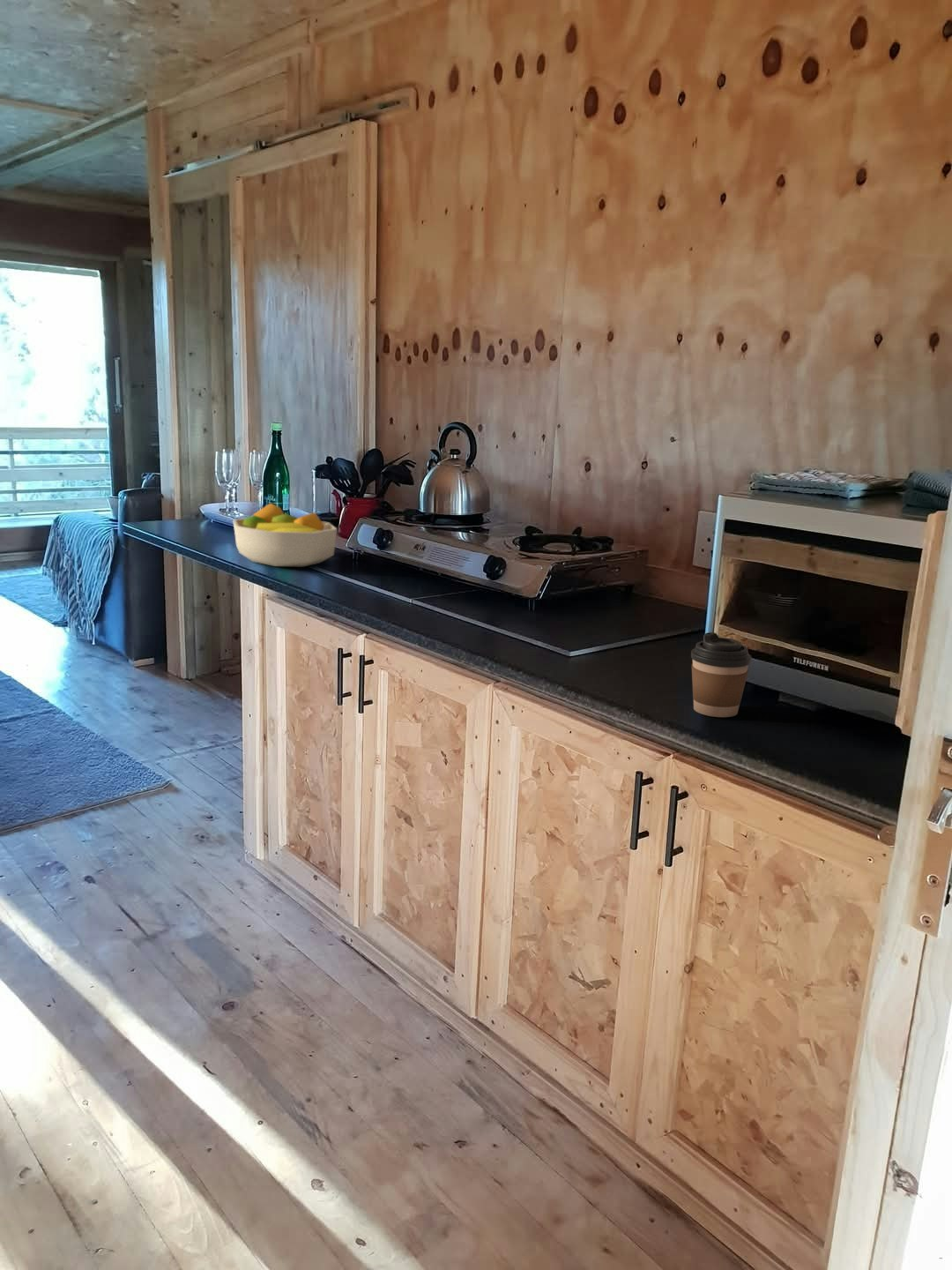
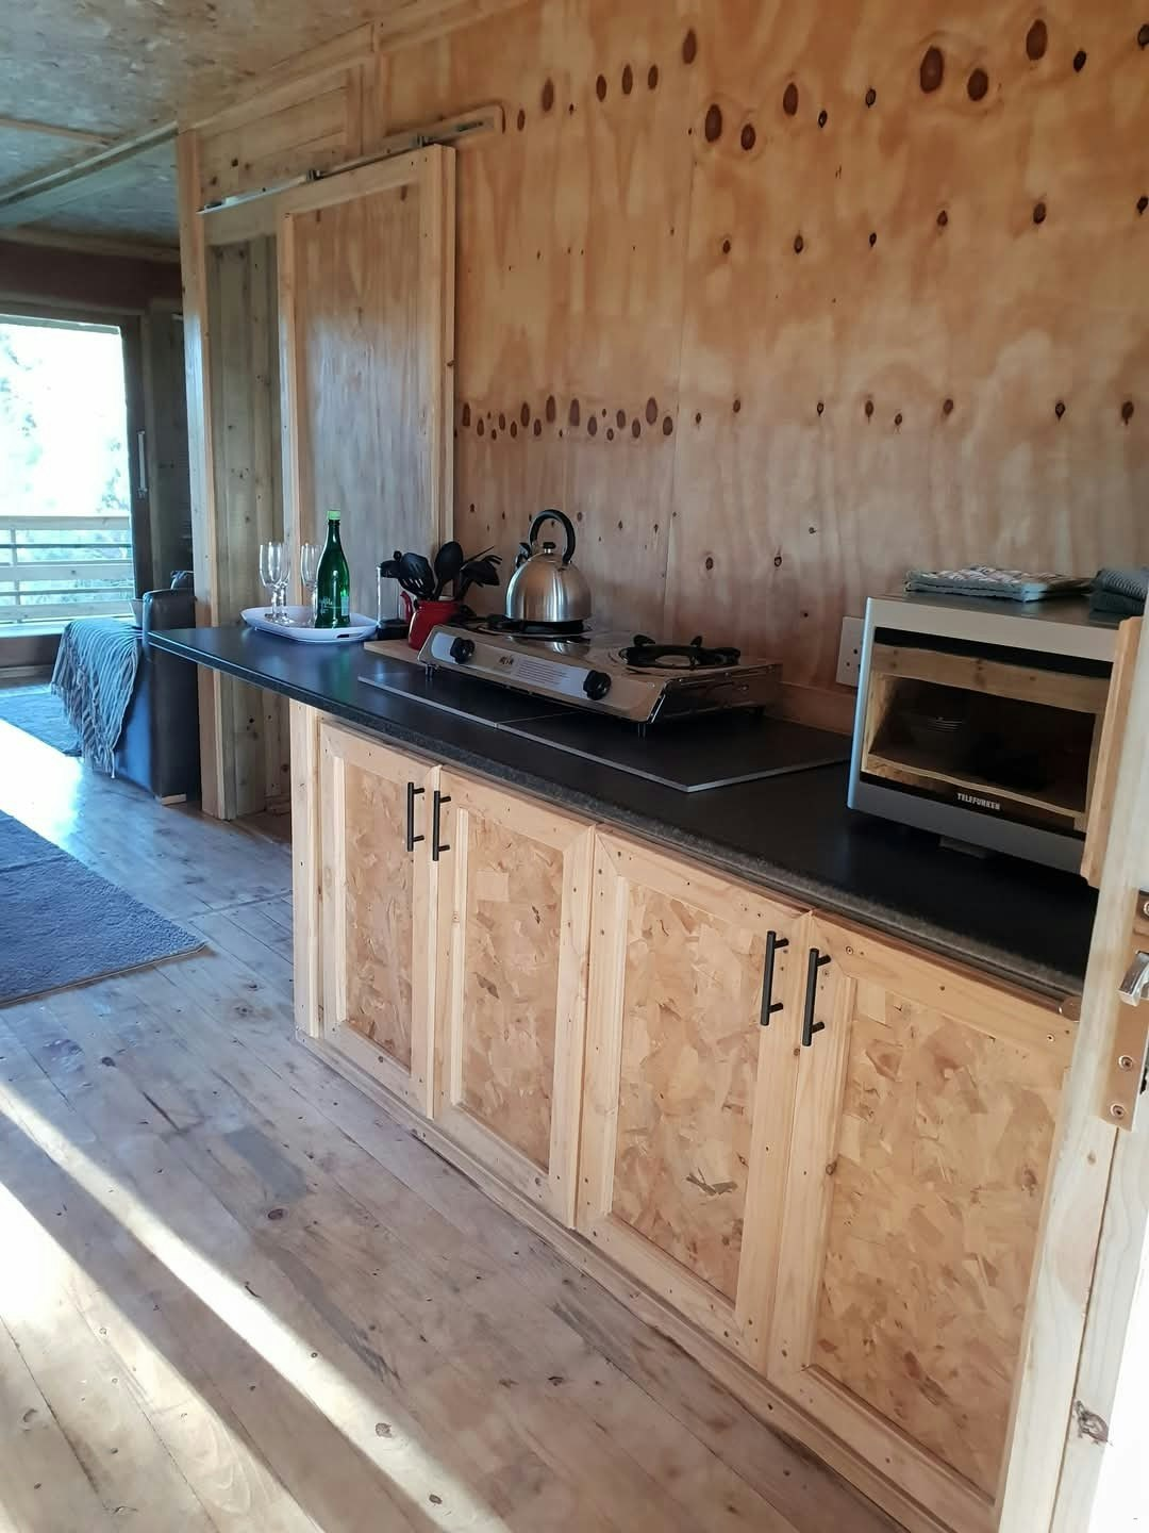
- fruit bowl (284, 534)
- coffee cup (718, 673)
